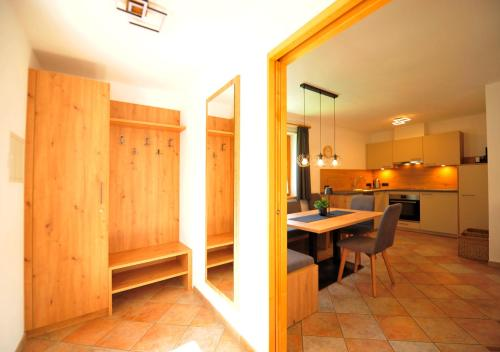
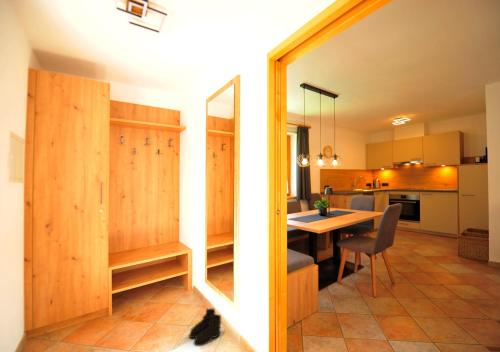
+ boots (205, 324)
